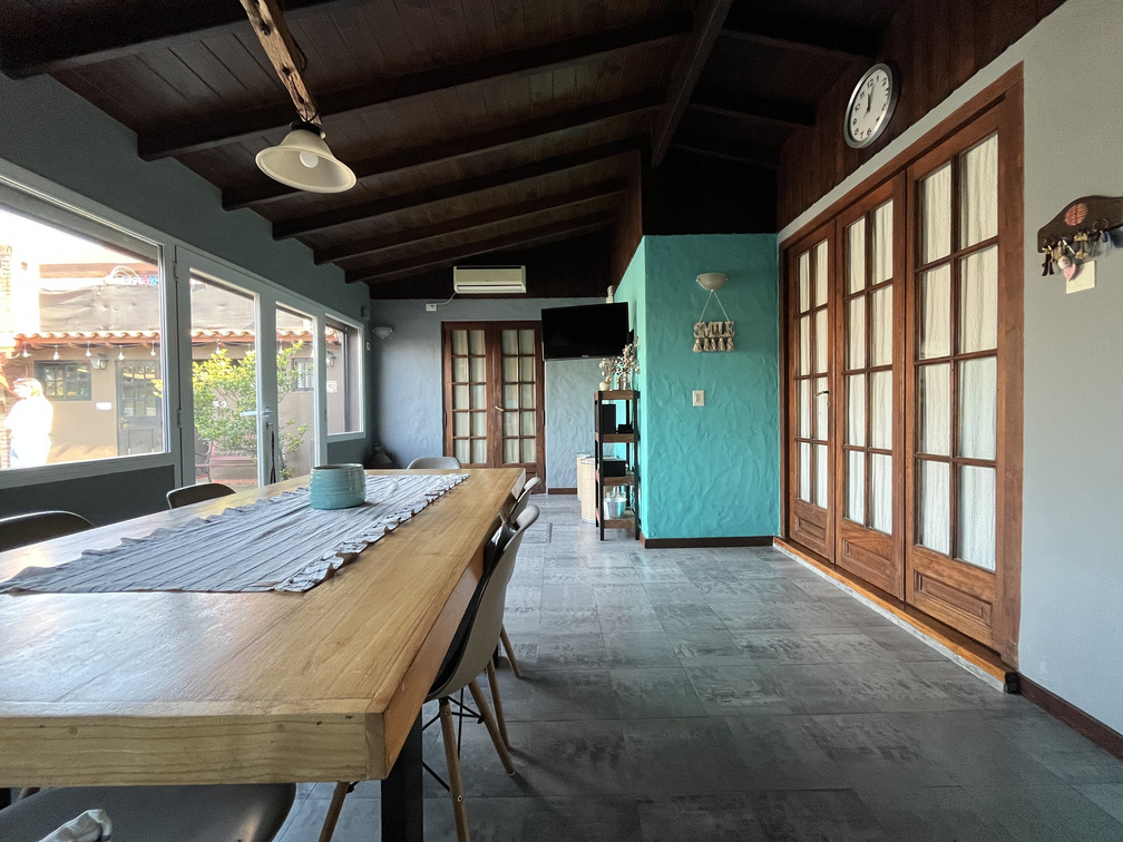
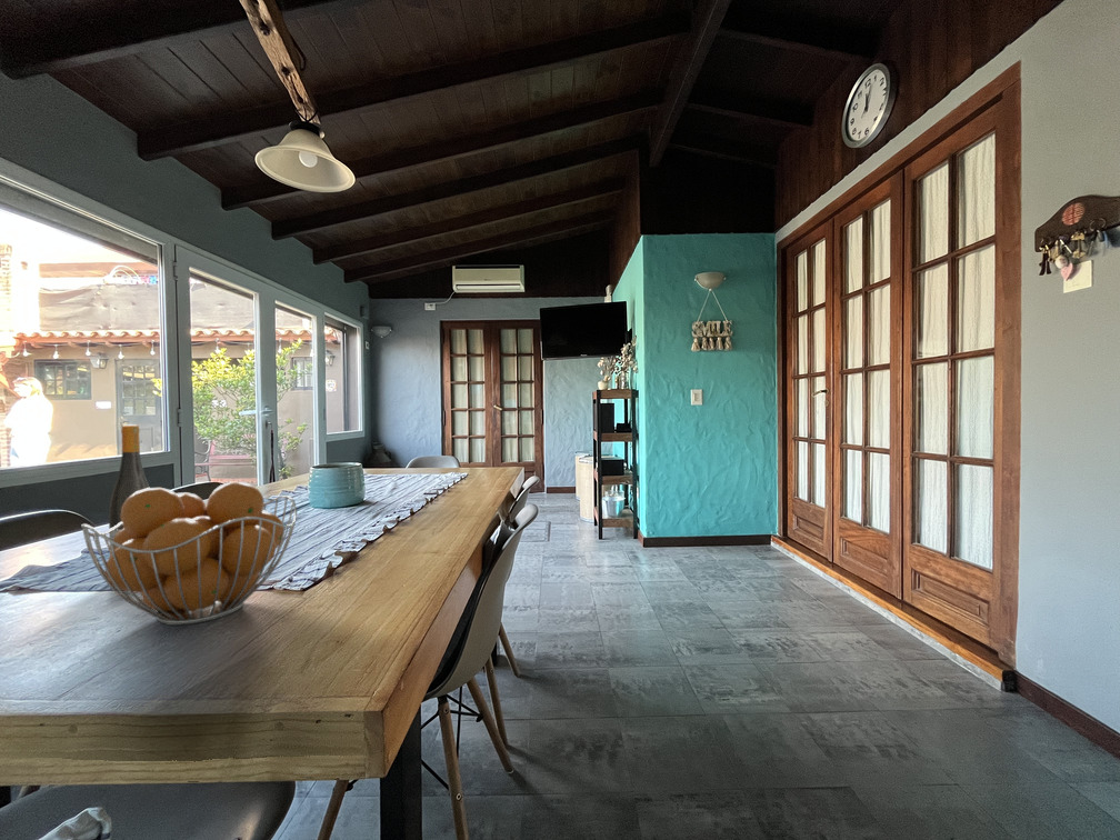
+ fruit basket (201, 547)
+ wine bottle (130, 496)
